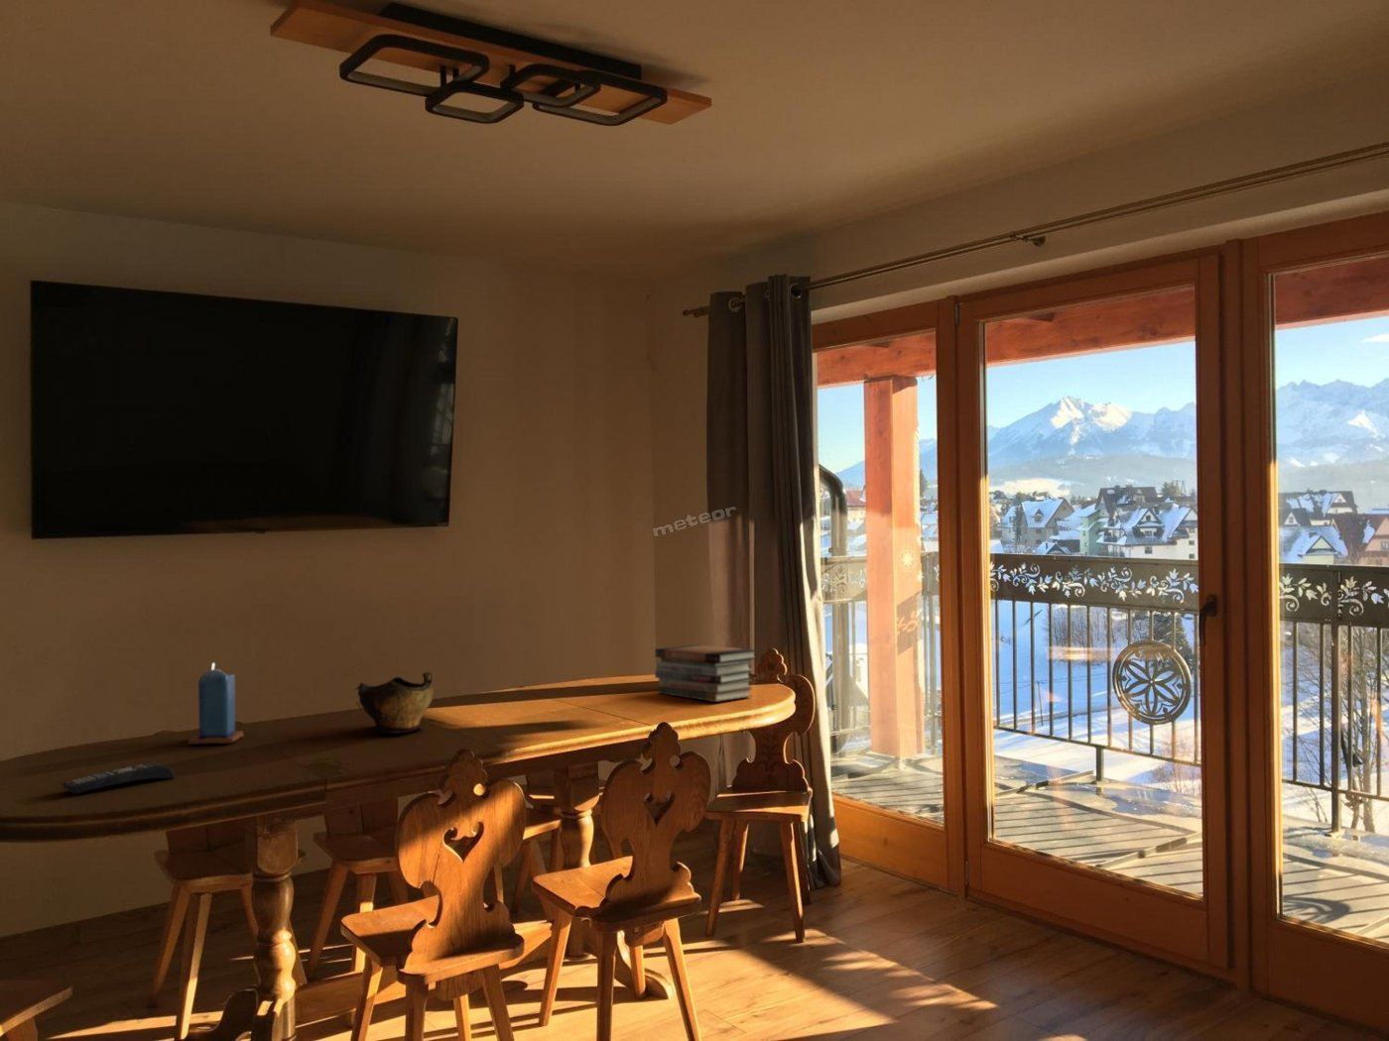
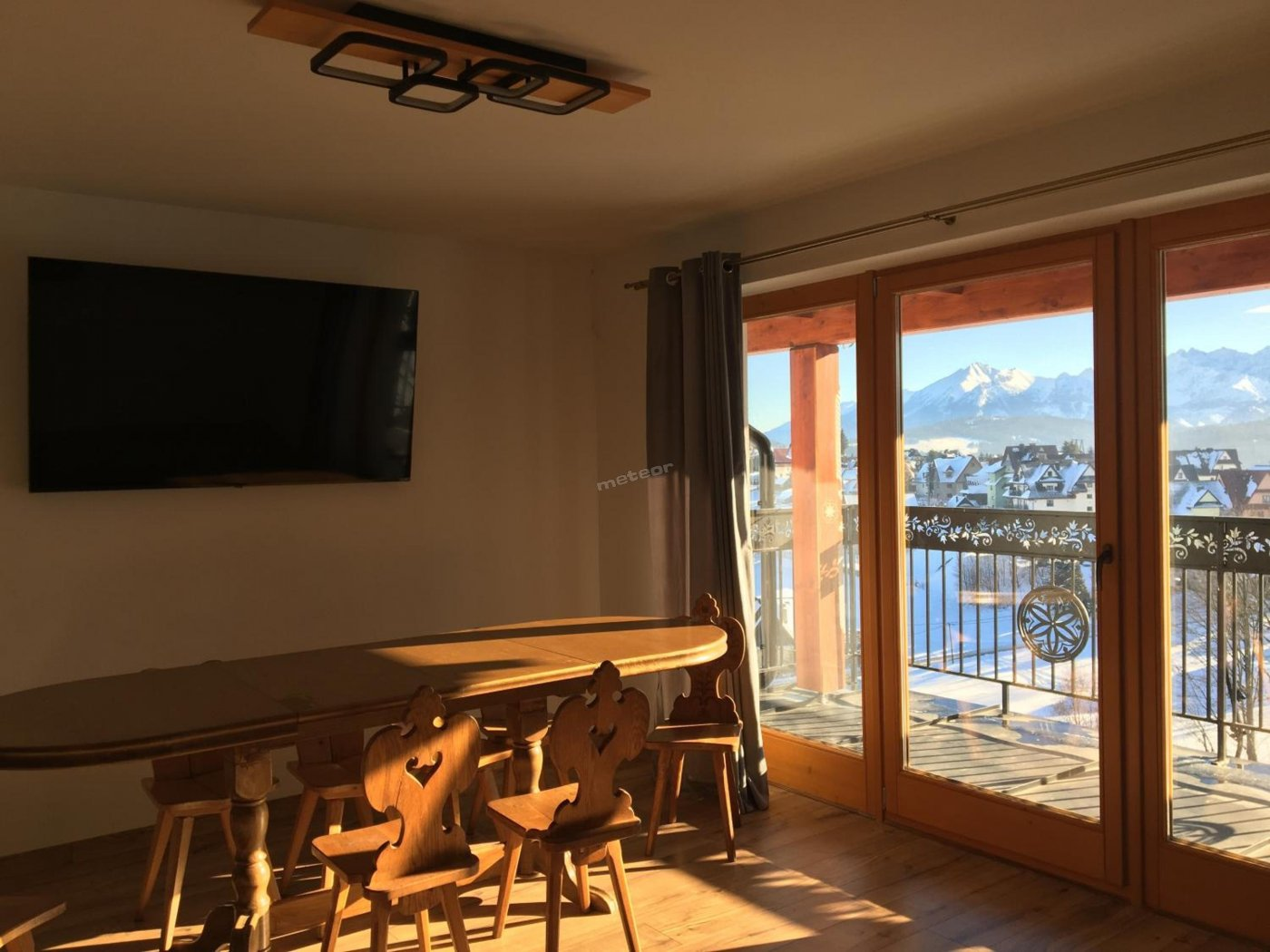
- book stack (704, 671)
- candle (215, 702)
- decorative bowl (393, 701)
- remote control (119, 777)
